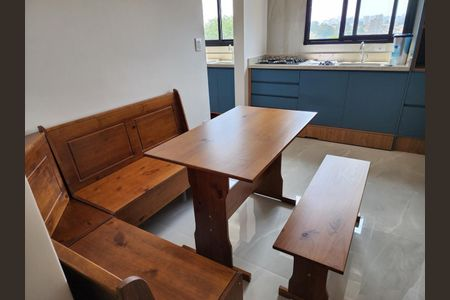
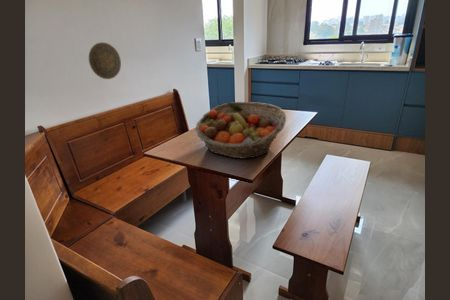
+ fruit basket (239, 128)
+ decorative plate (106, 61)
